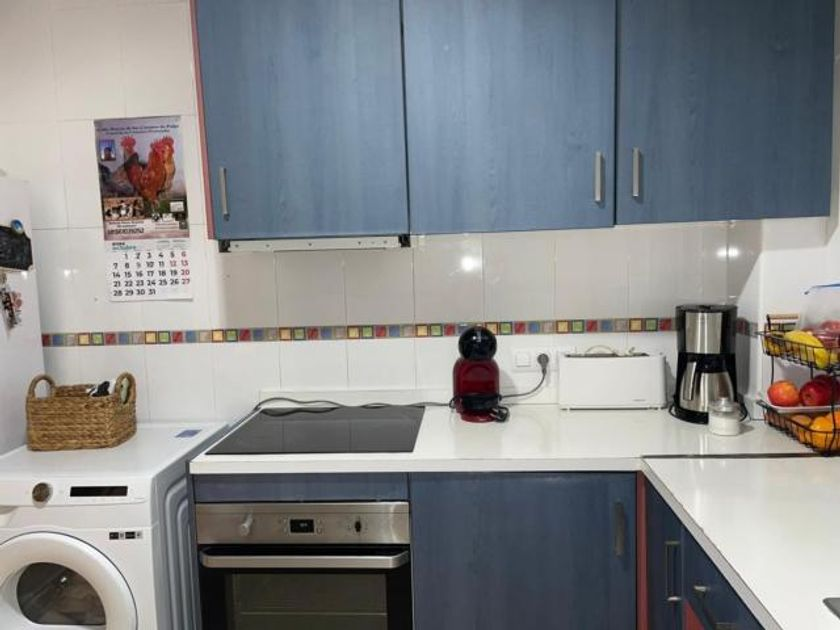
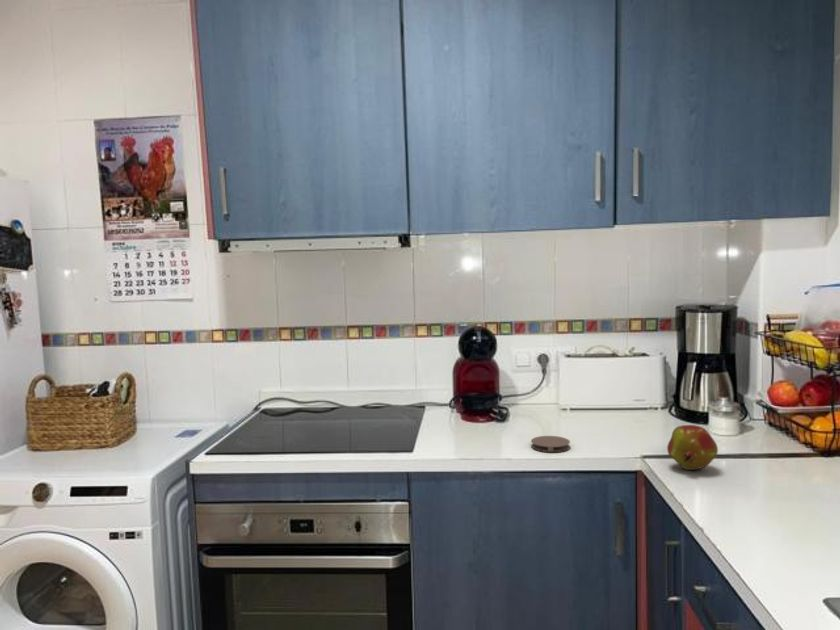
+ coaster (550, 443)
+ fruit (691, 448)
